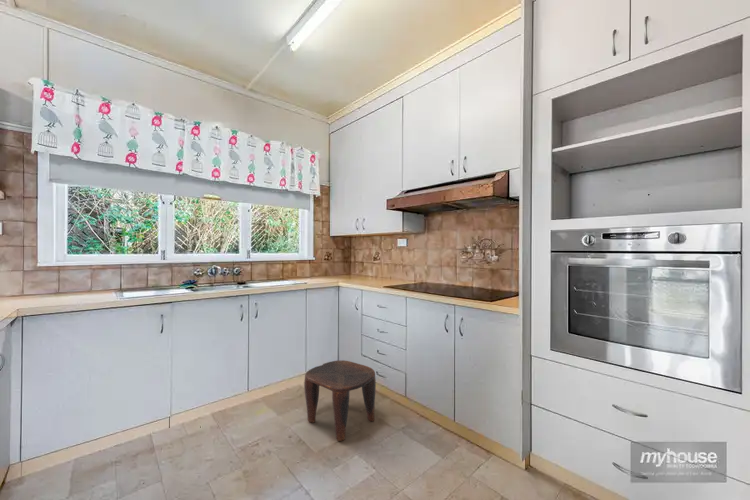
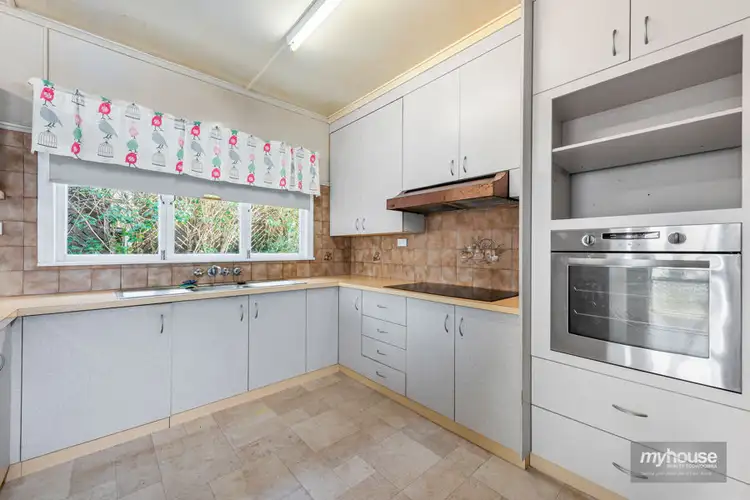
- stool (340, 396)
